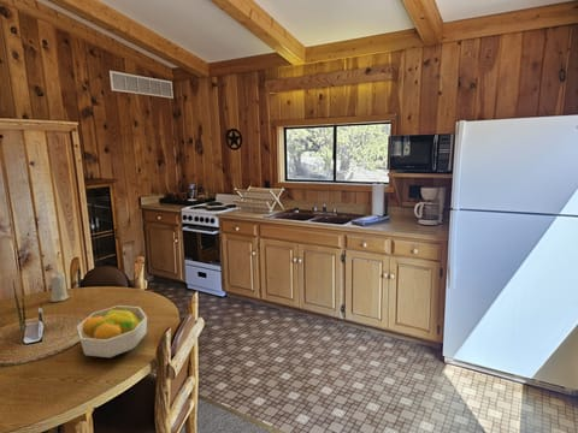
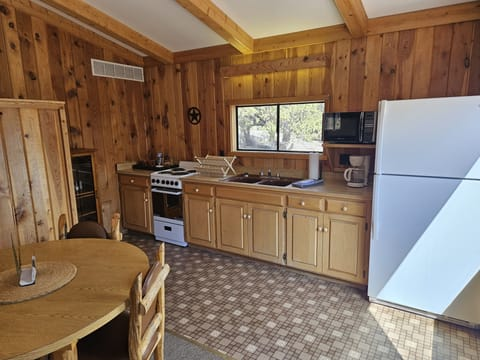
- candle (58, 285)
- fruit bowl (113, 327)
